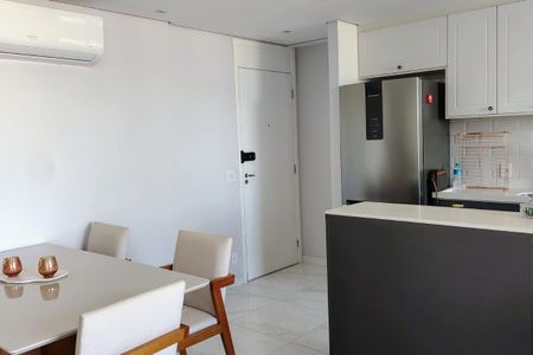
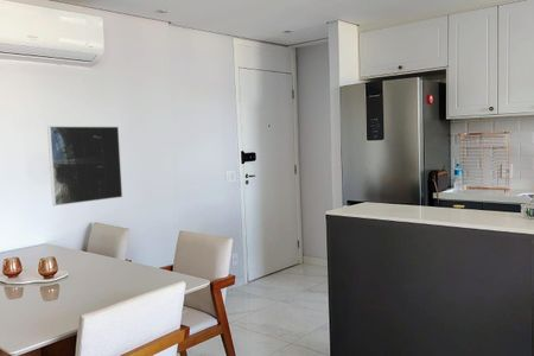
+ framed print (87, 164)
